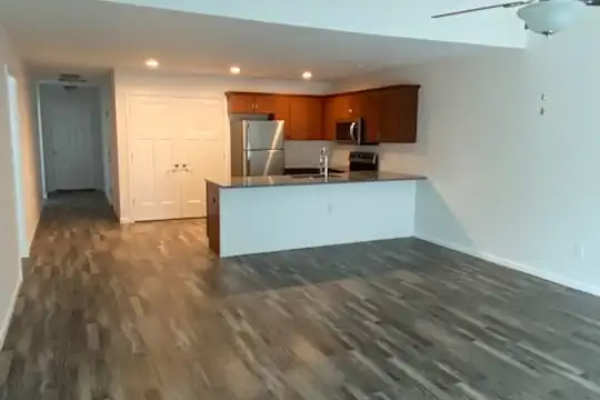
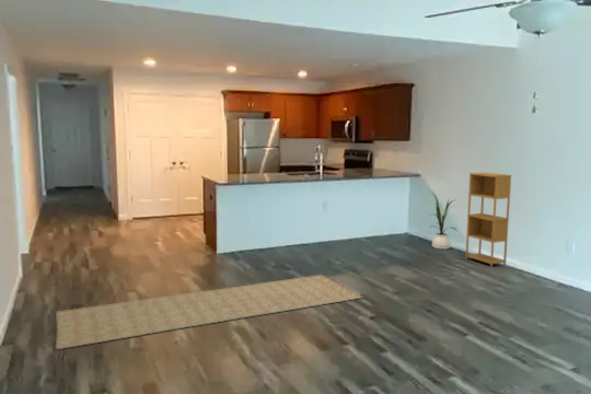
+ house plant (440, 219)
+ rug (217, 304)
+ shelving unit (487, 218)
